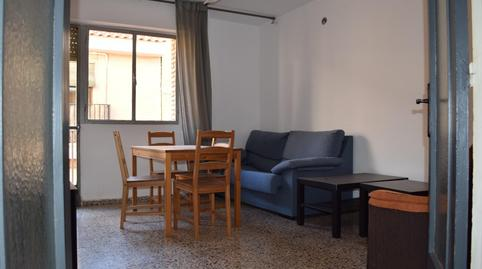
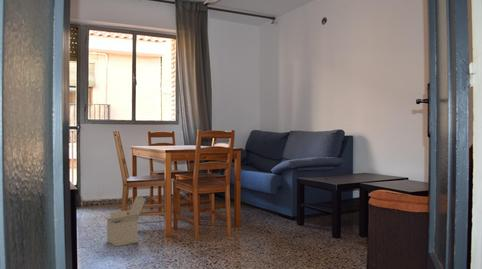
+ cardboard box (125, 219)
